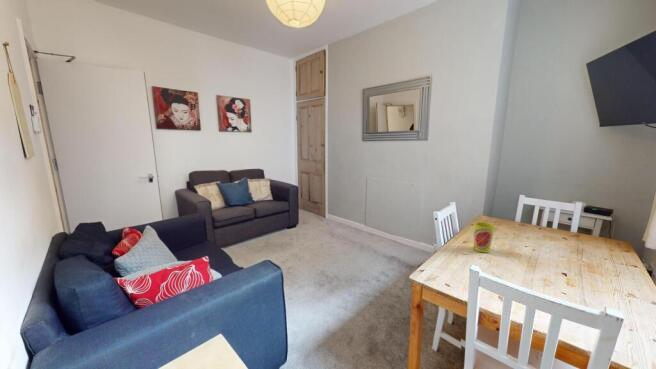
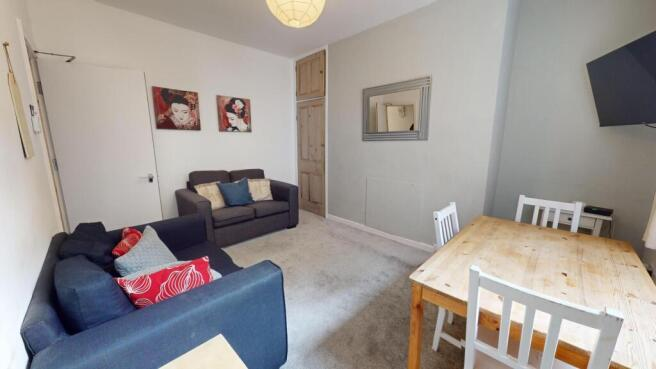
- cup (482, 237)
